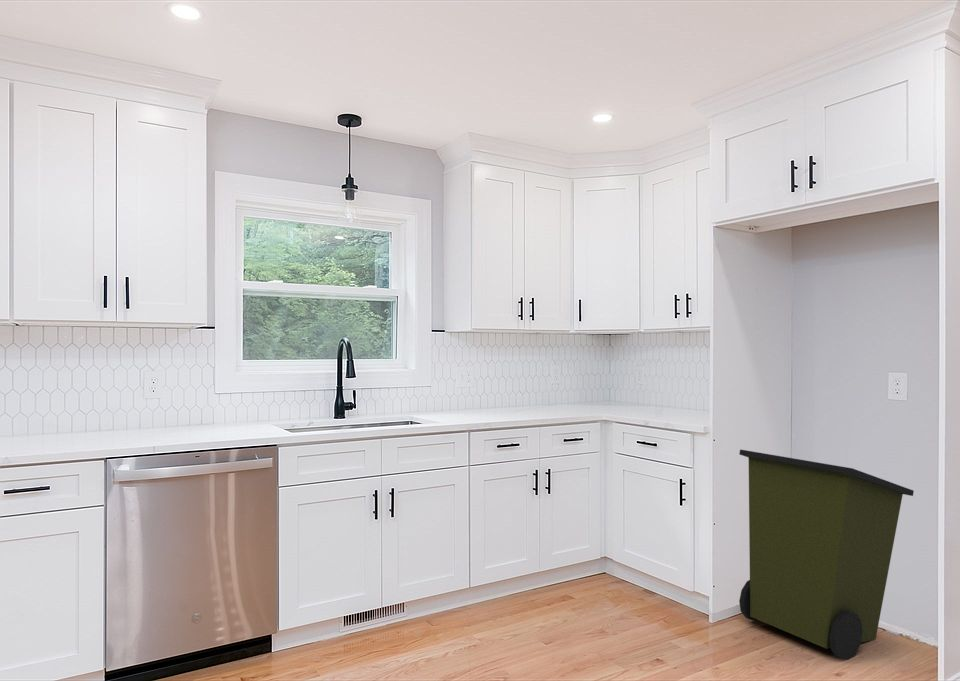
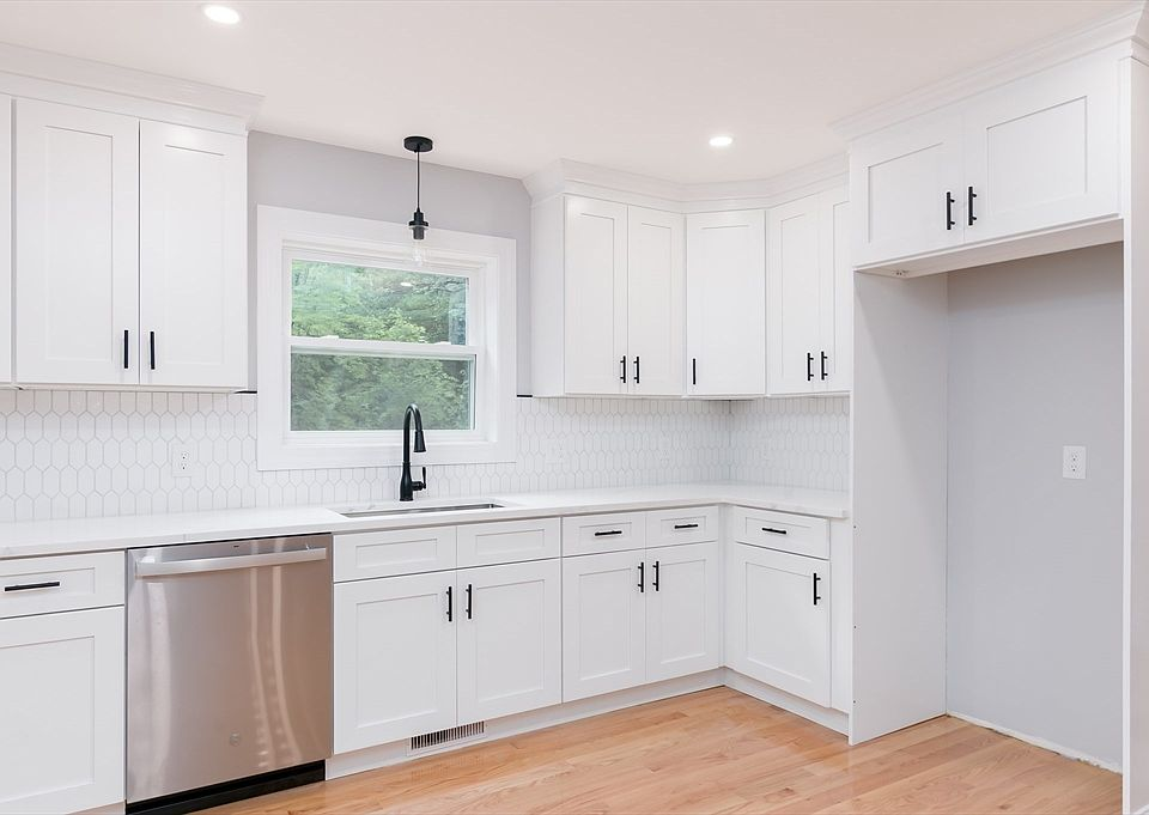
- trash can (820, 542)
